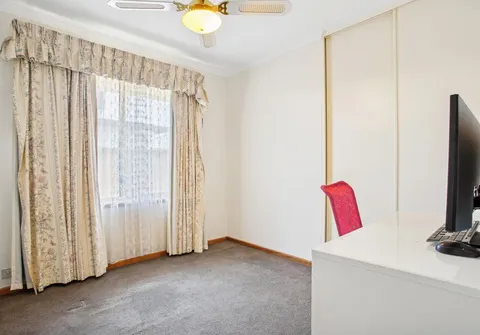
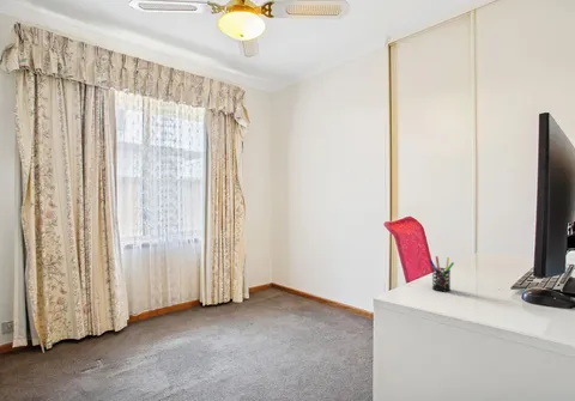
+ pen holder (442, 272)
